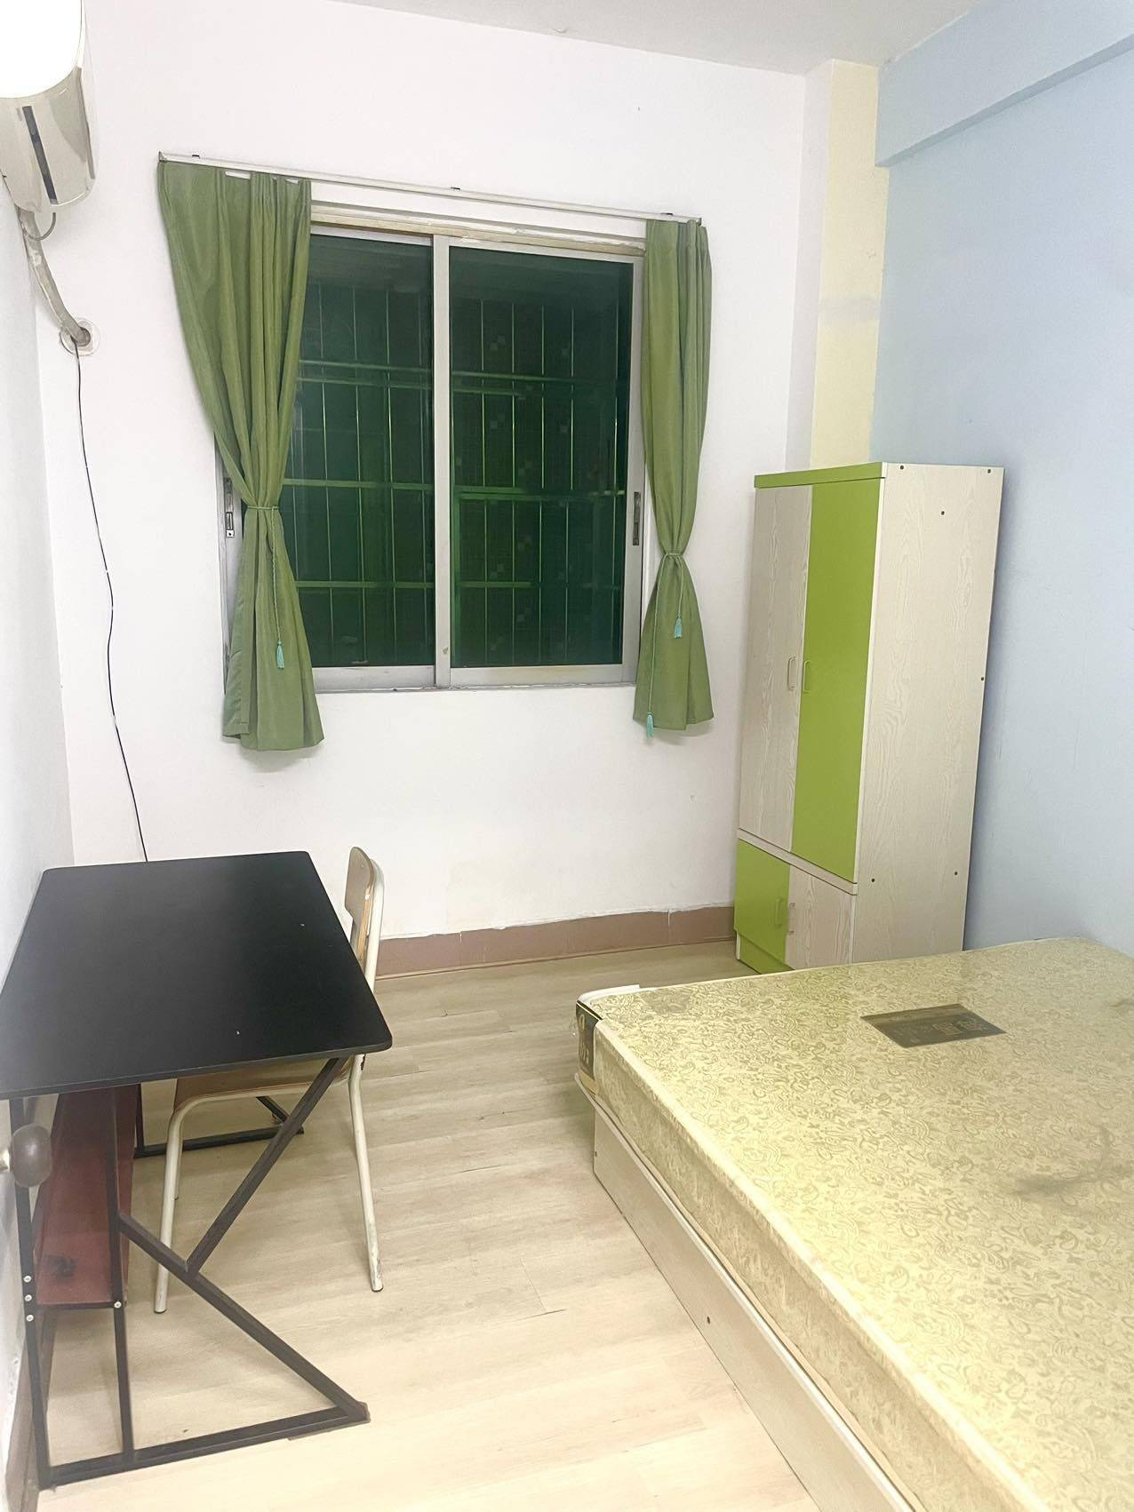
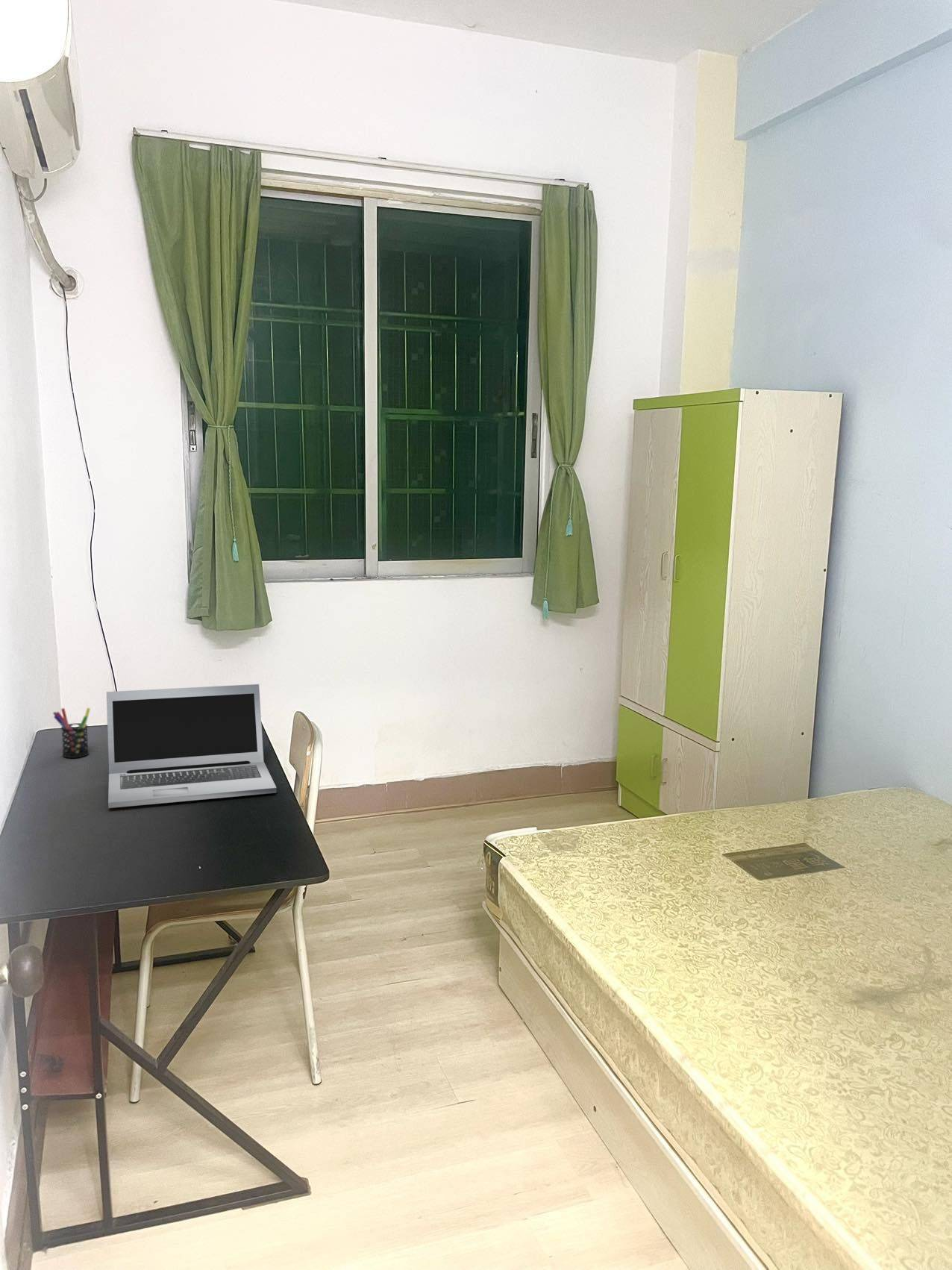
+ pen holder (75, 731)
+ laptop (190, 742)
